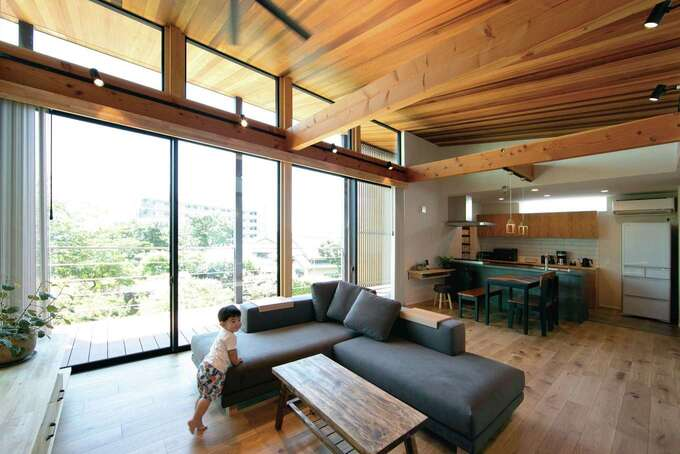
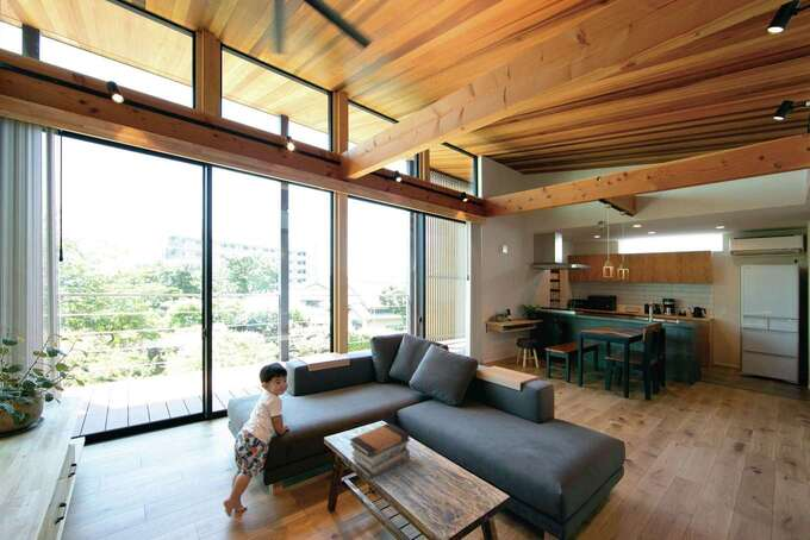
+ book stack (380, 448)
